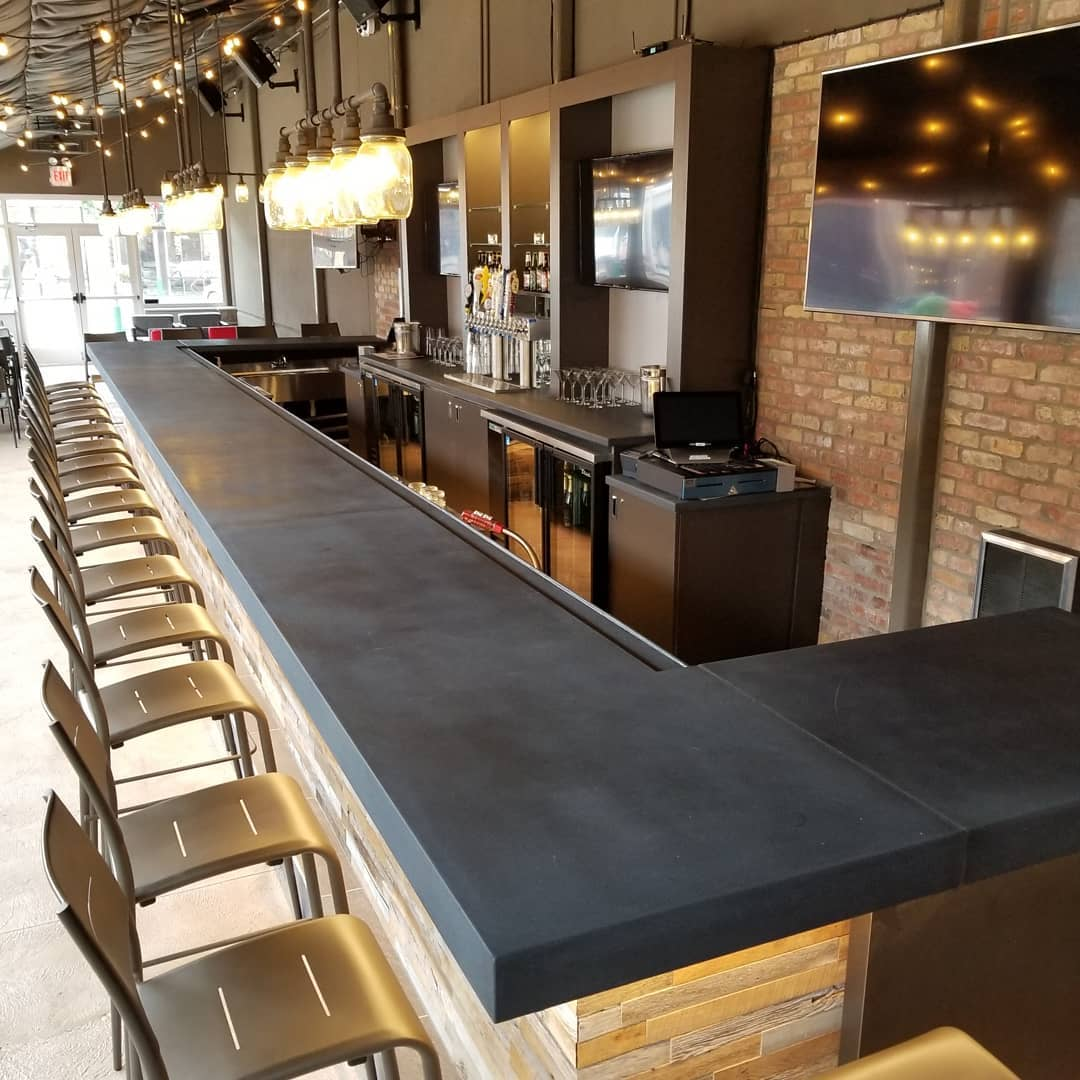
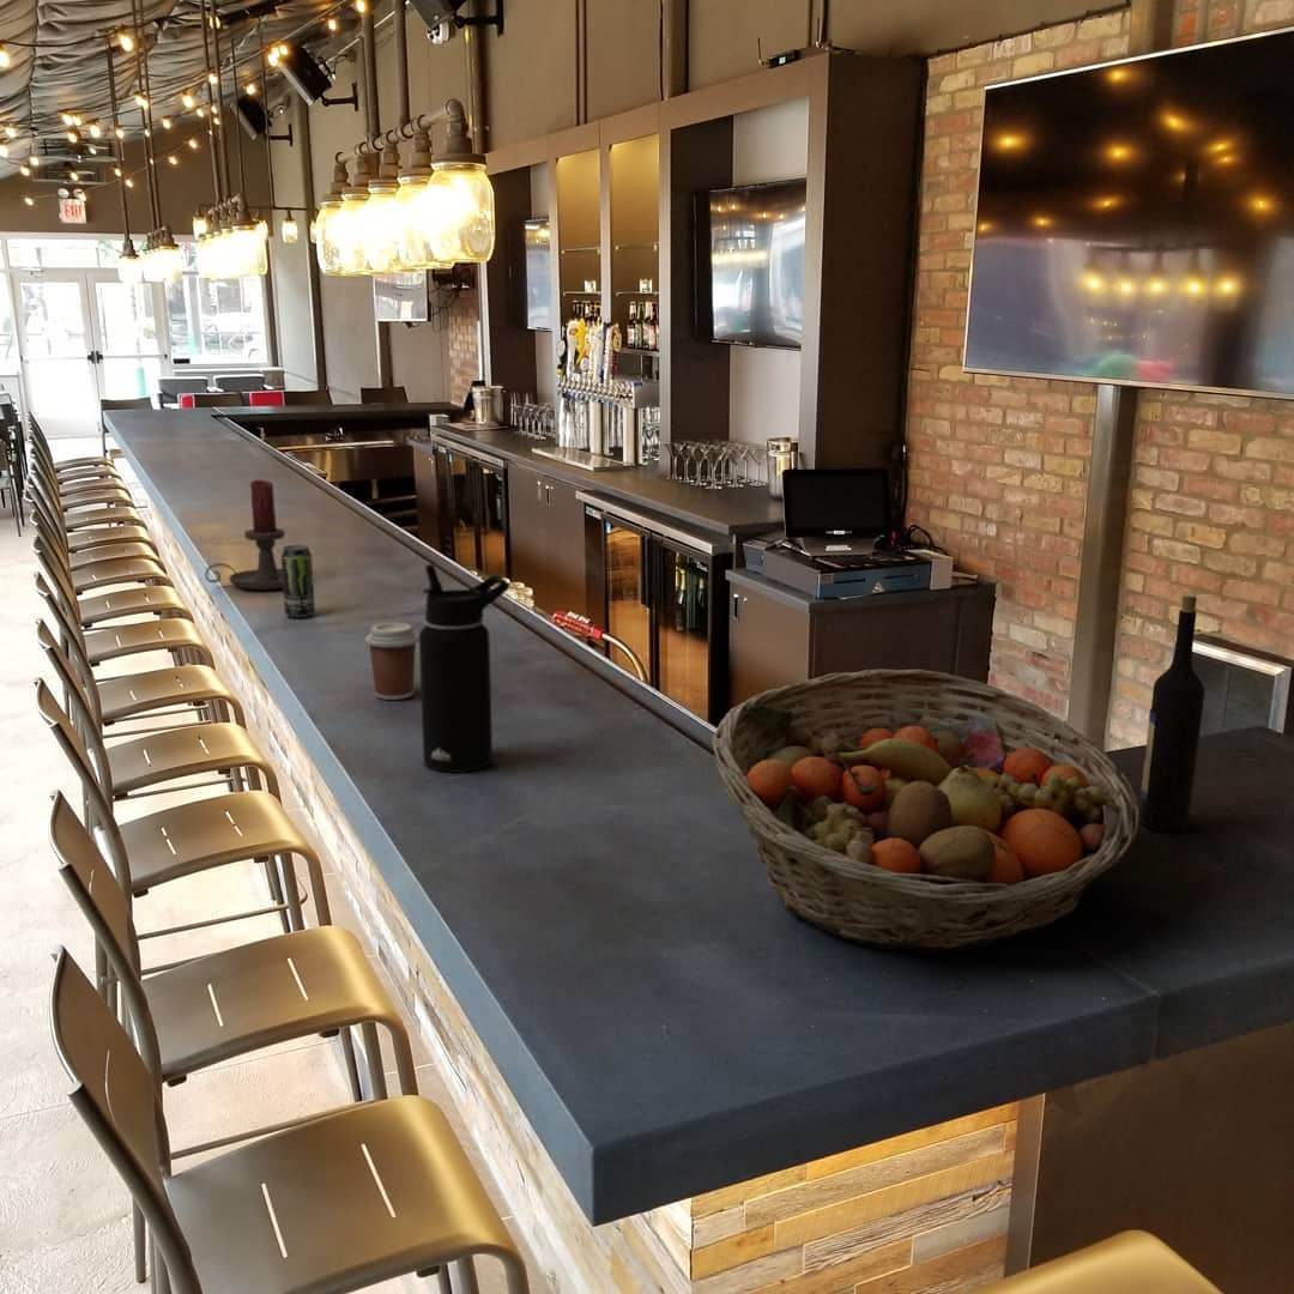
+ fruit basket (923, 800)
+ candle holder (253, 533)
+ beverage can (297, 581)
+ coffee cup (393, 660)
+ water bottle (465, 664)
+ wine bottle (1175, 712)
